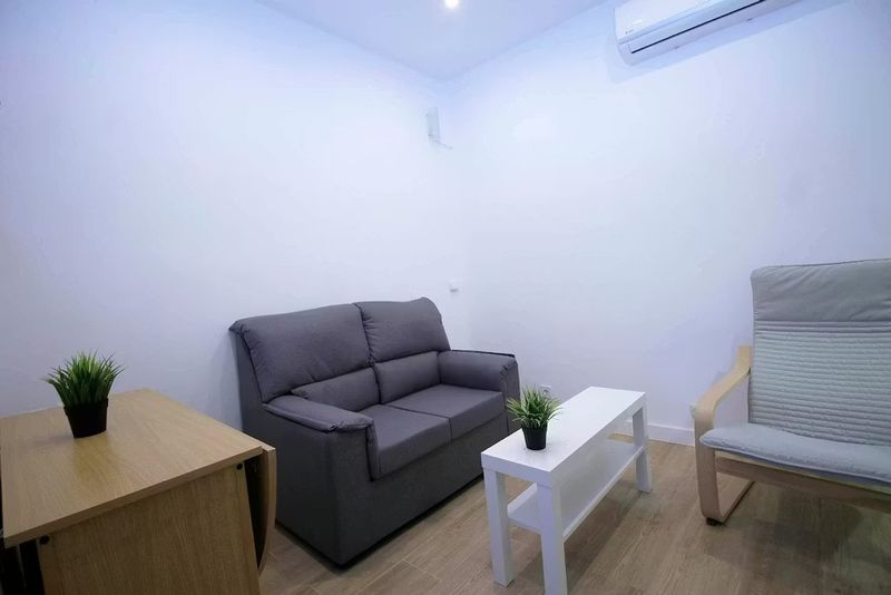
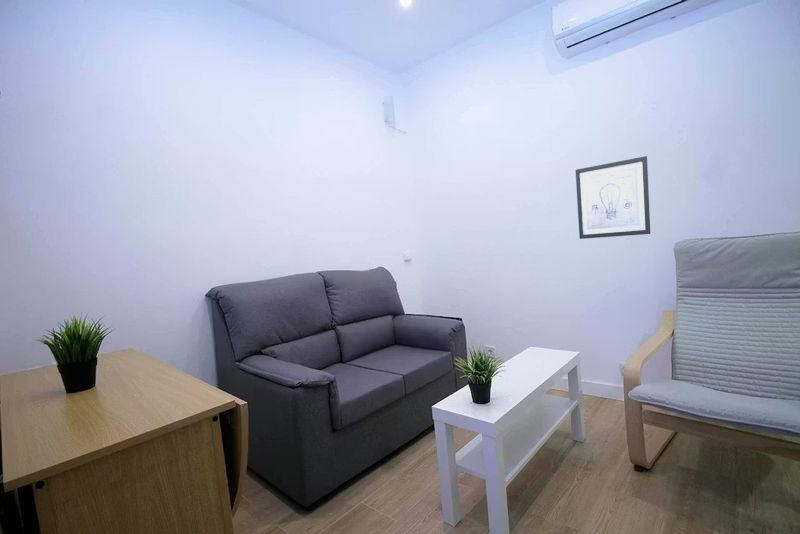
+ wall art (611, 200)
